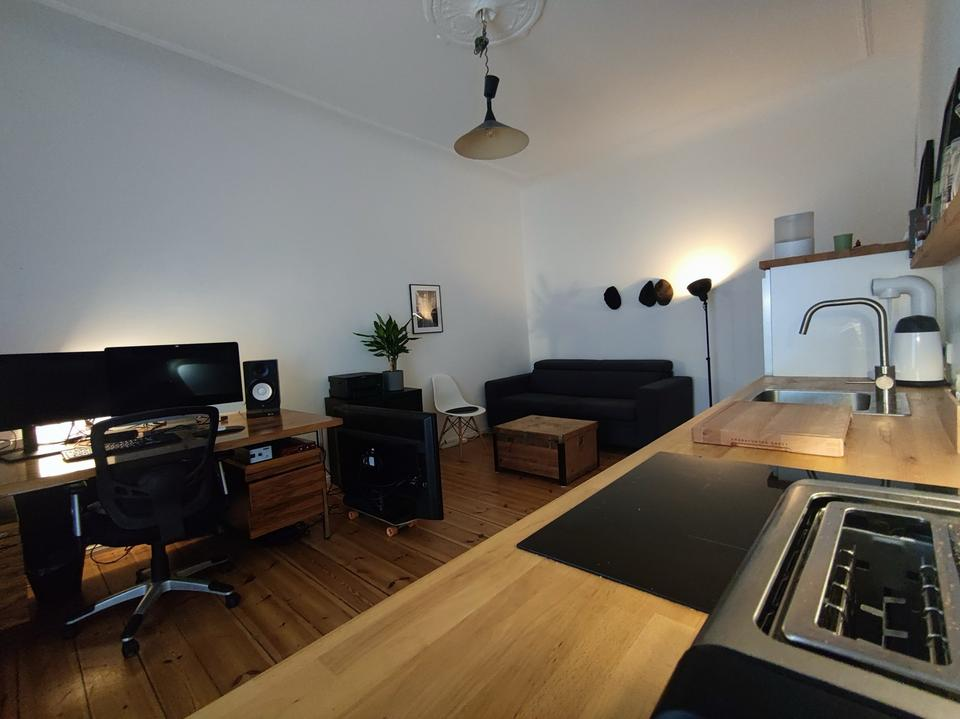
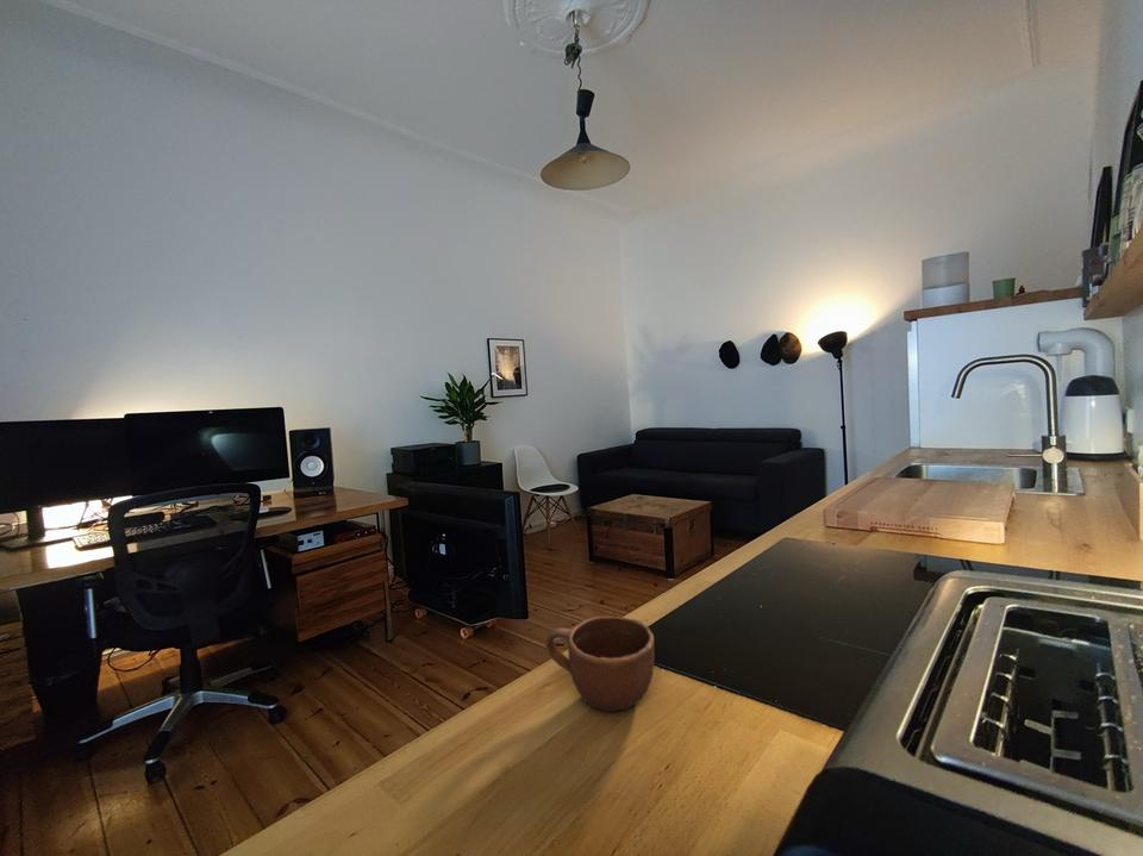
+ mug (601, 666)
